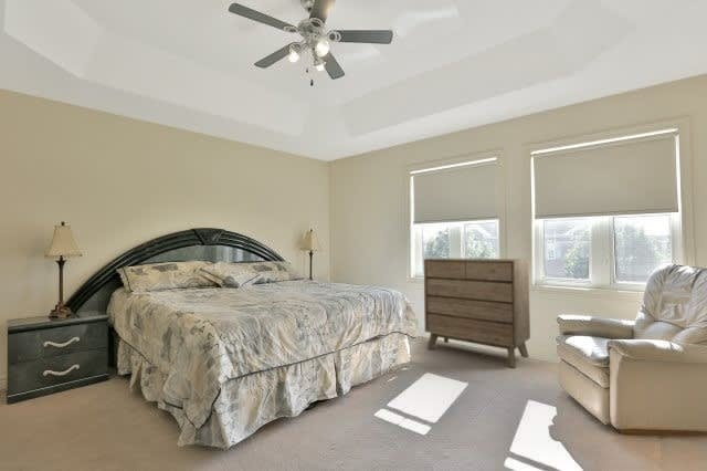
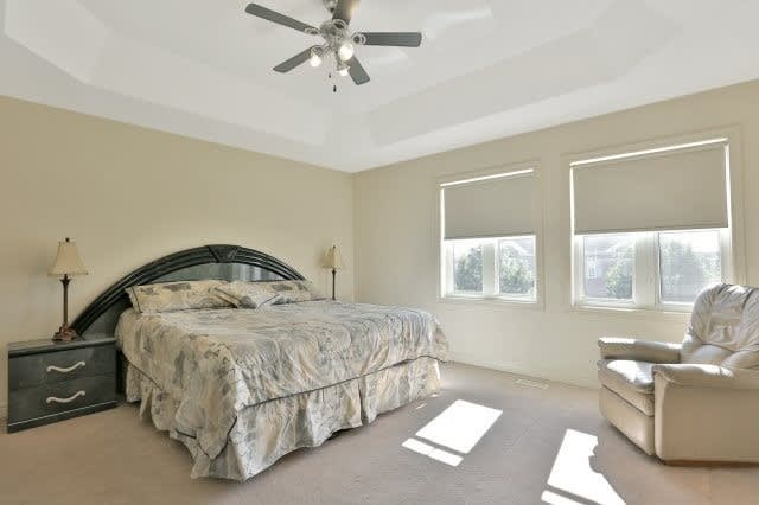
- dresser (474, 305)
